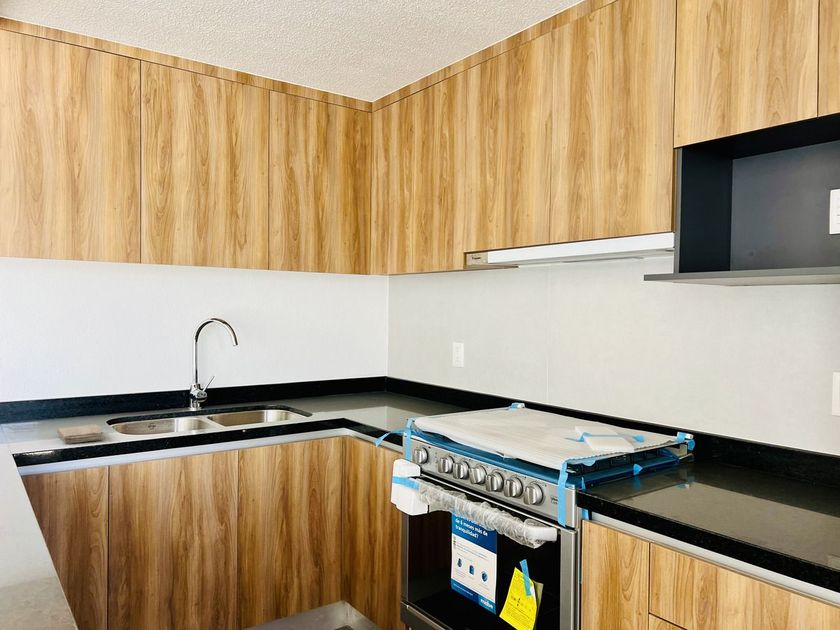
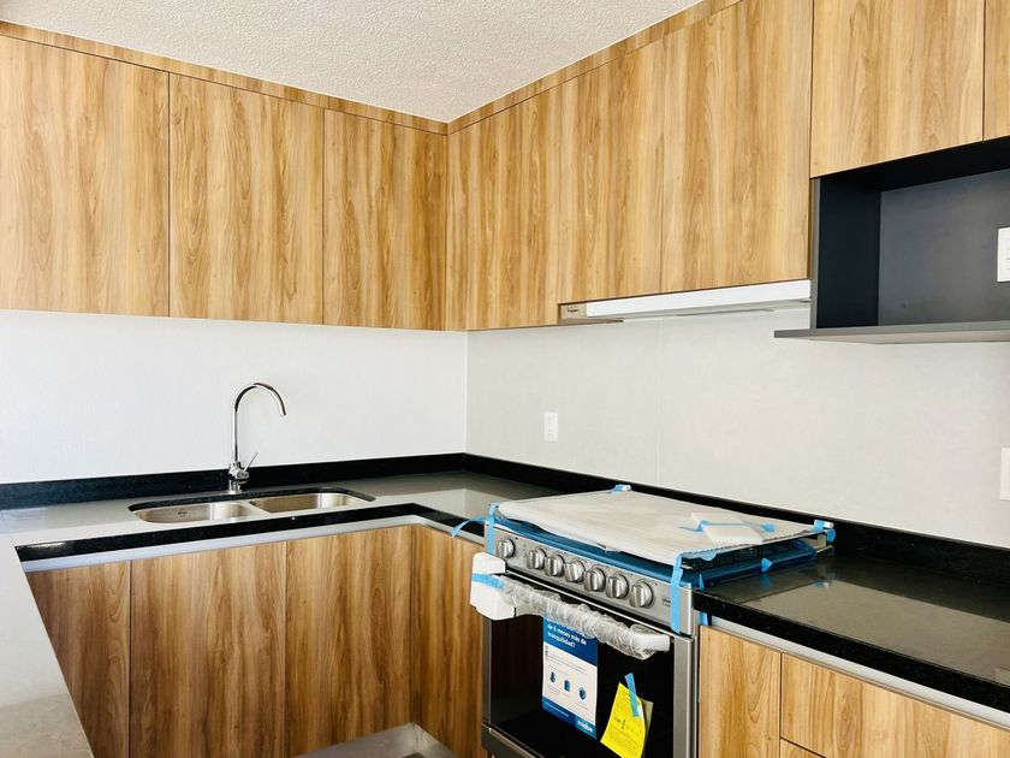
- washcloth (80, 433)
